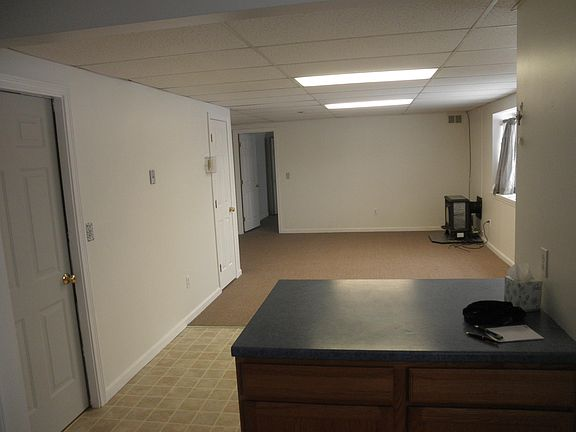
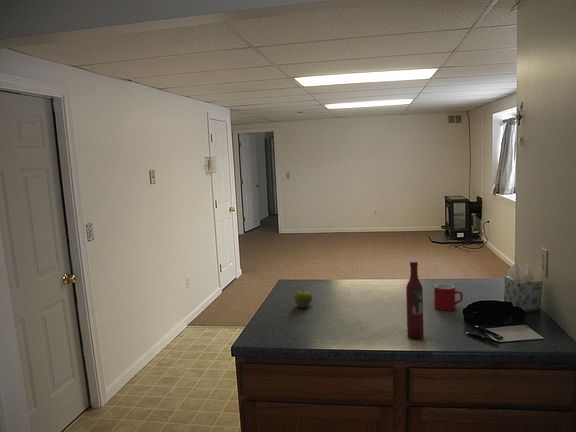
+ wine bottle (414, 299)
+ apple (303, 298)
+ mug (448, 297)
